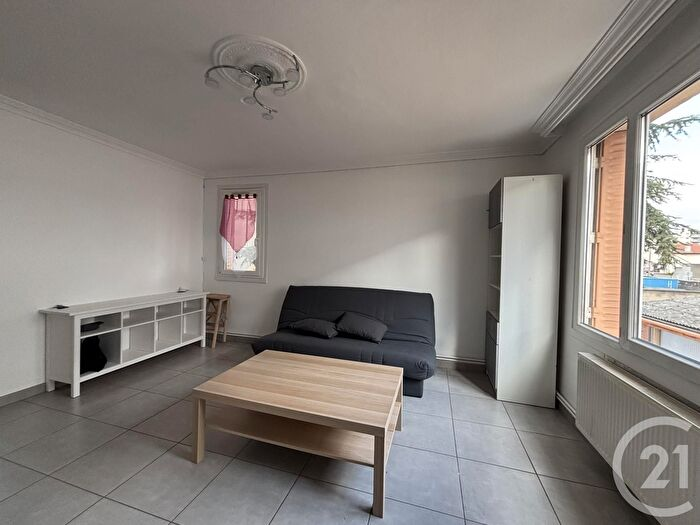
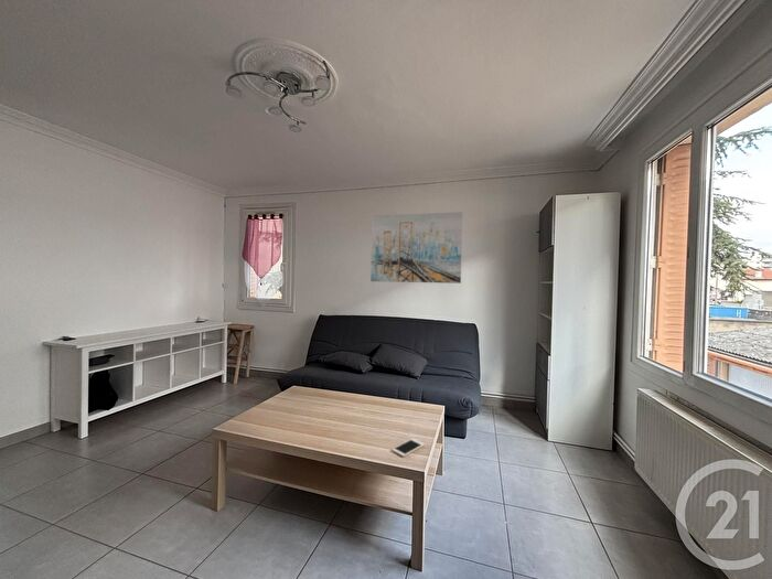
+ wall art (415, 248)
+ cell phone (408, 447)
